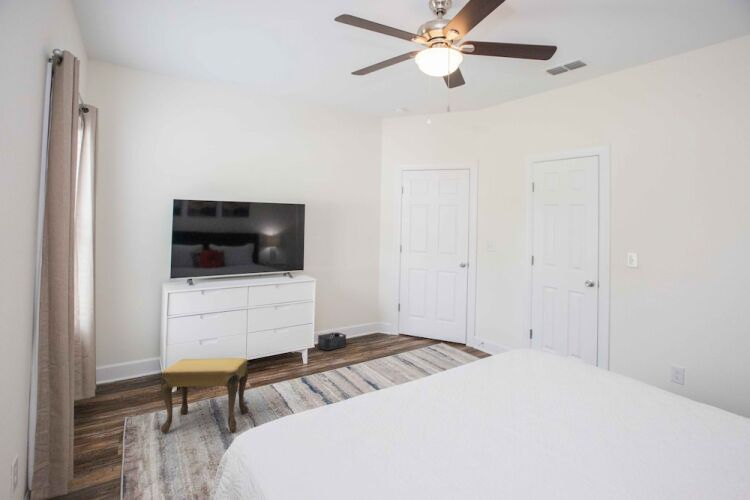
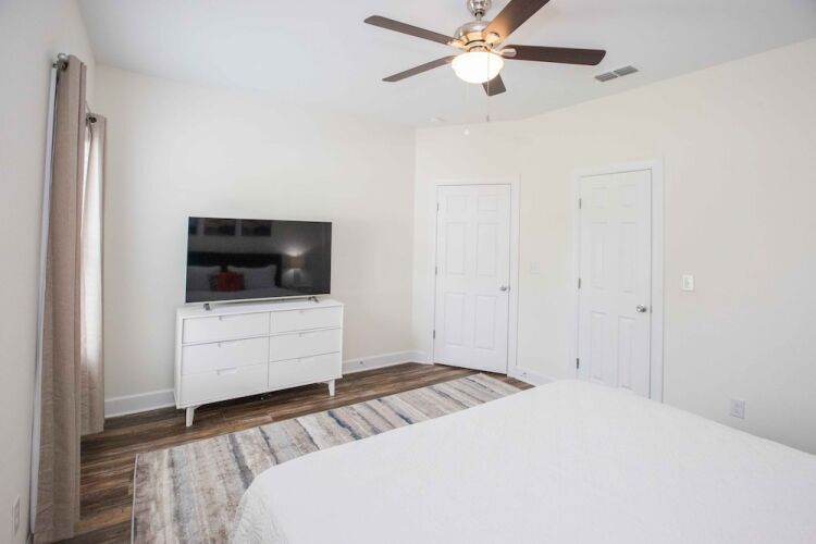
- storage bin (332, 341)
- footstool (207, 385)
